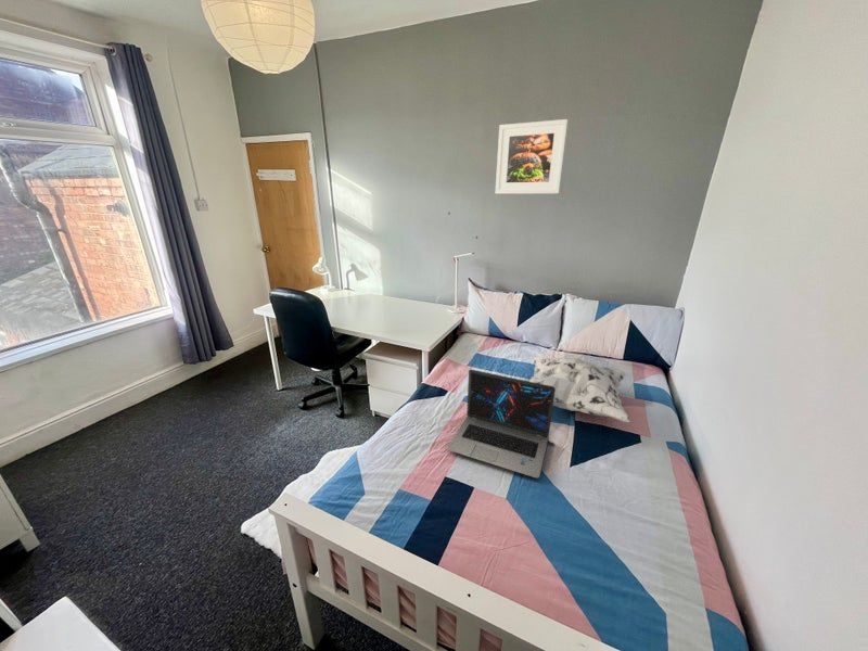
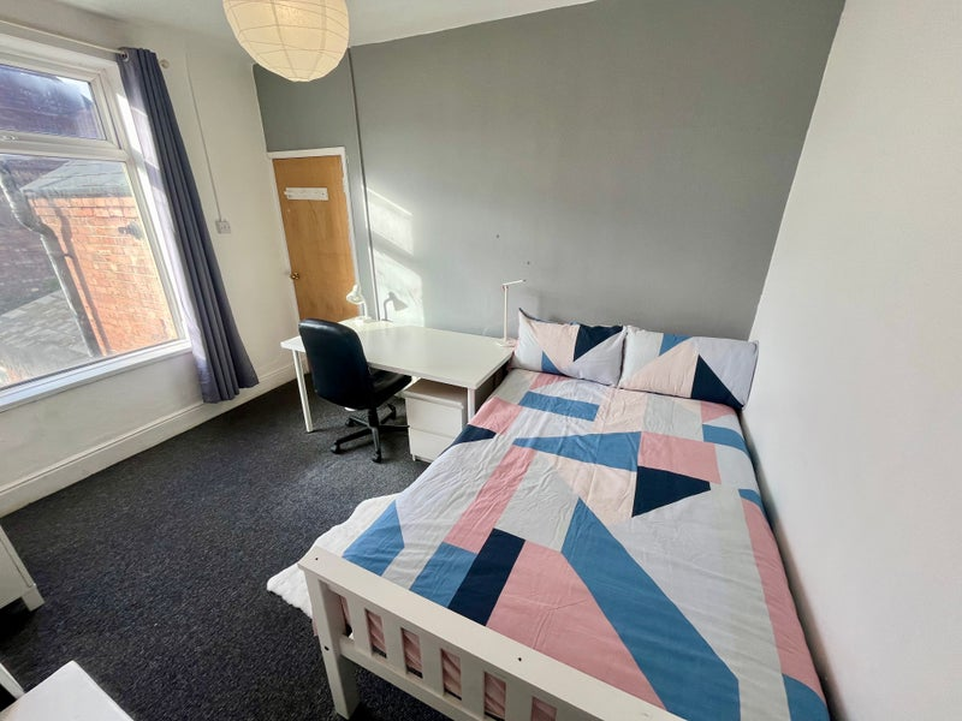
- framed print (528, 158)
- decorative pillow (573, 383)
- laptop (500, 419)
